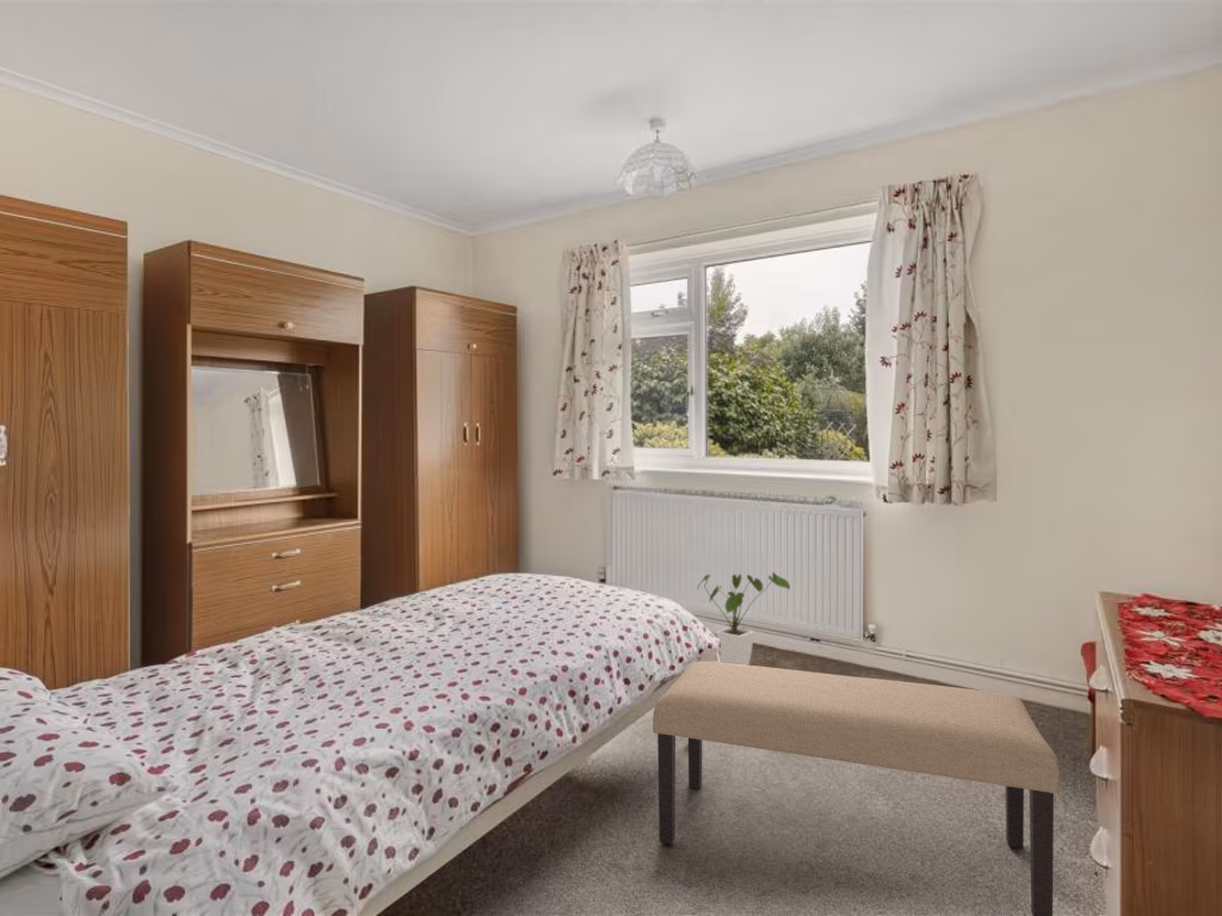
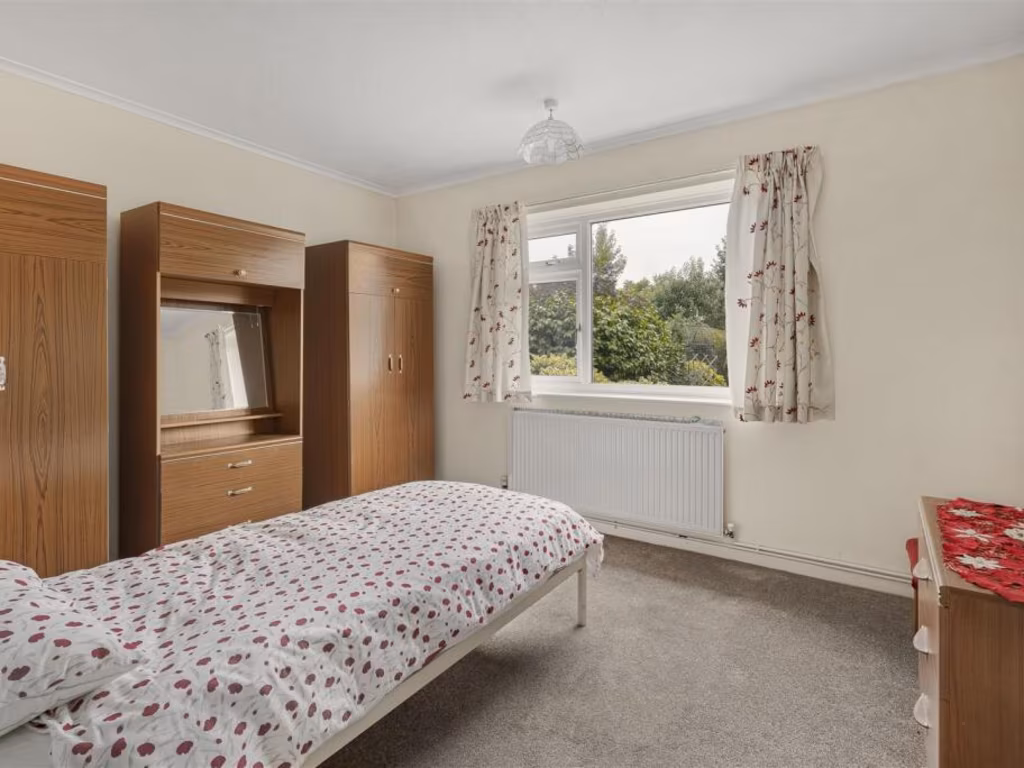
- bench (839, 760)
- house plant (740, 620)
